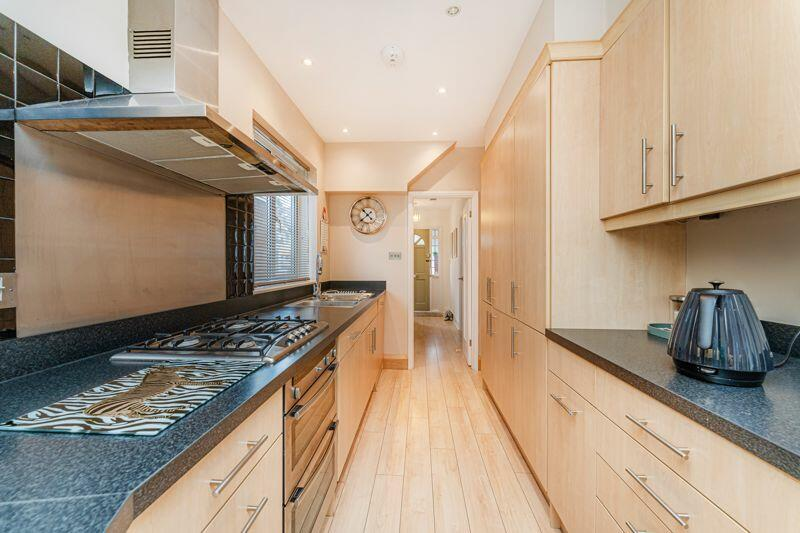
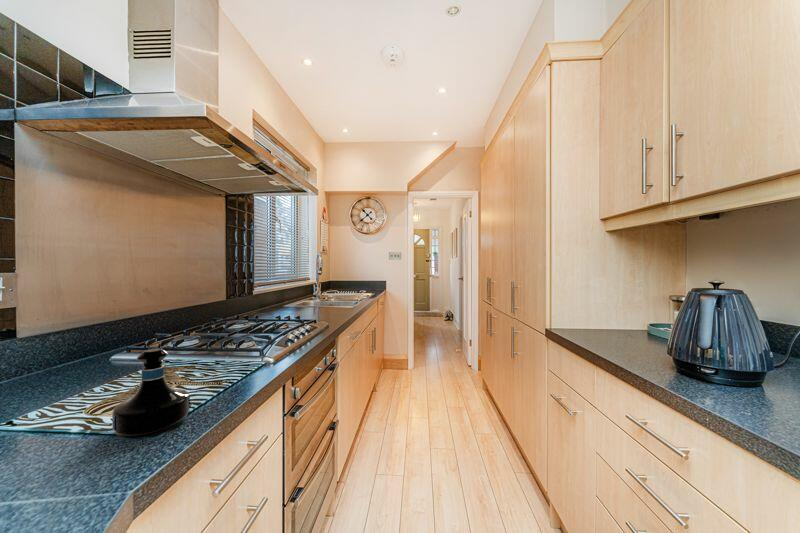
+ tequila bottle (153, 386)
